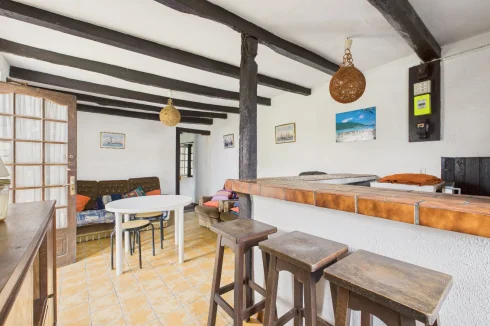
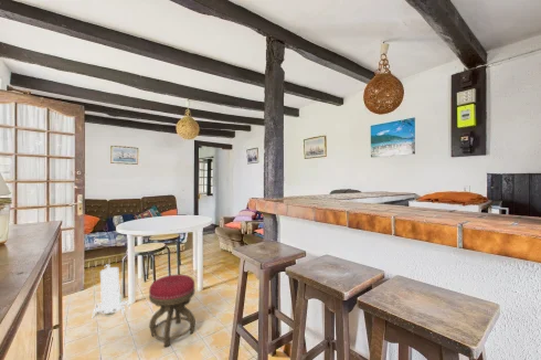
+ toy robot (110, 287)
+ stool (172, 306)
